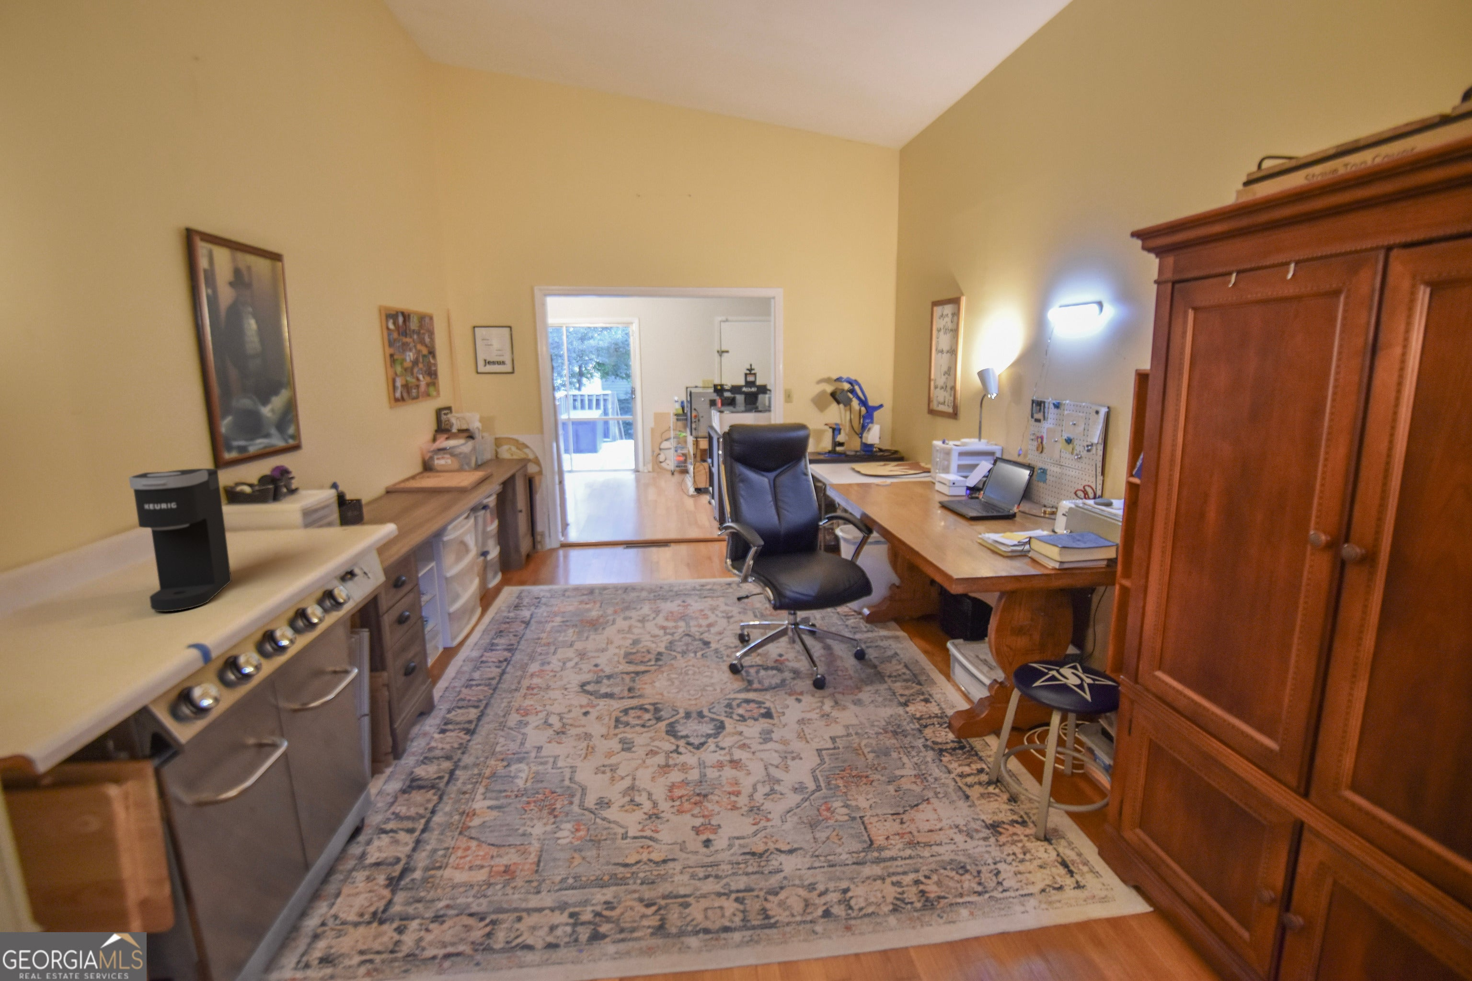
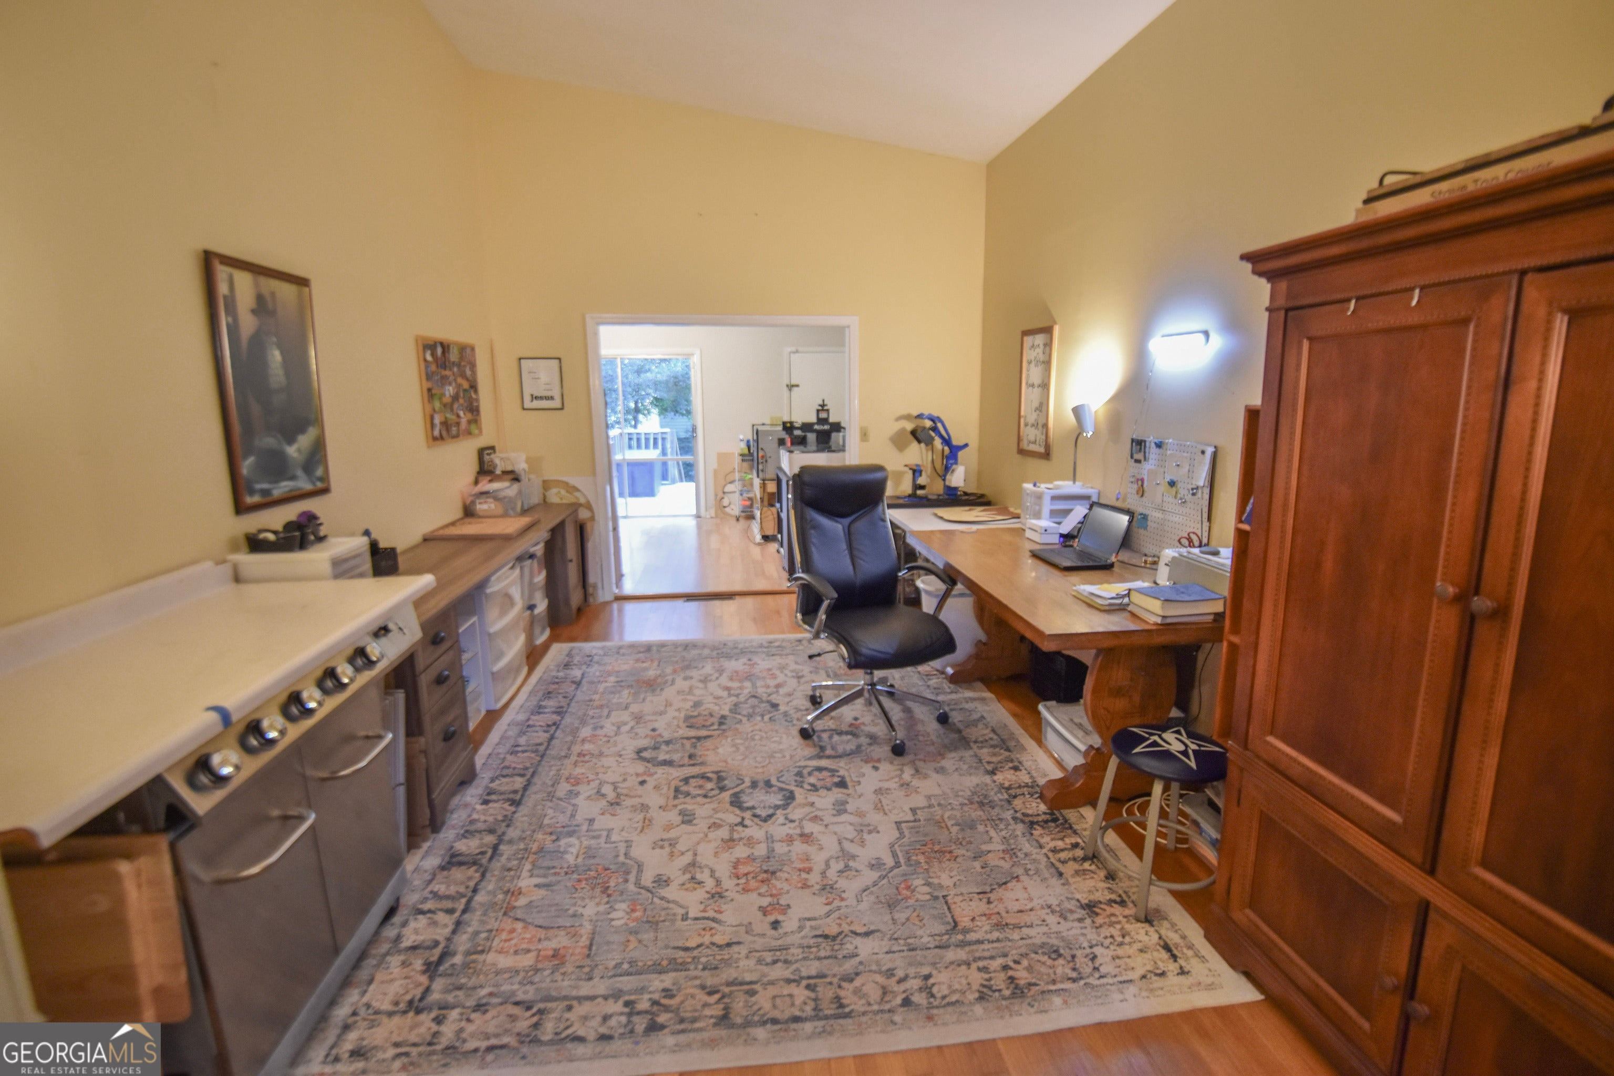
- coffee maker (185, 533)
